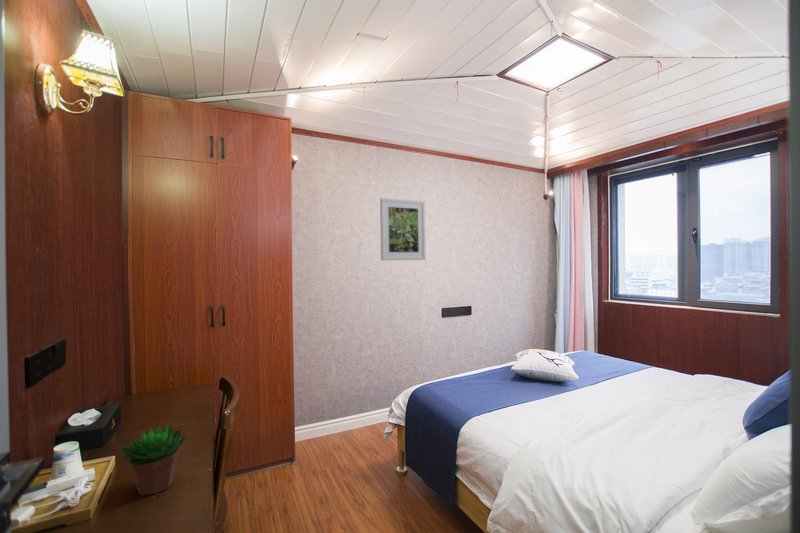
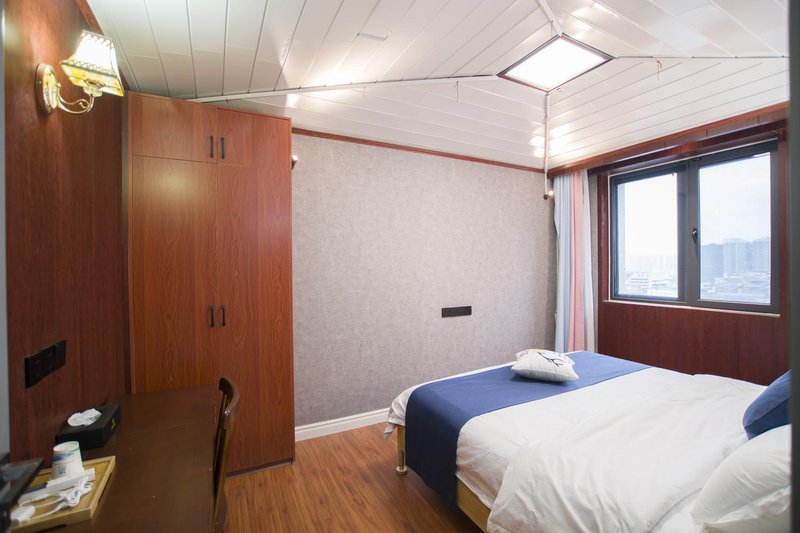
- succulent plant (153, 458)
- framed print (403, 230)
